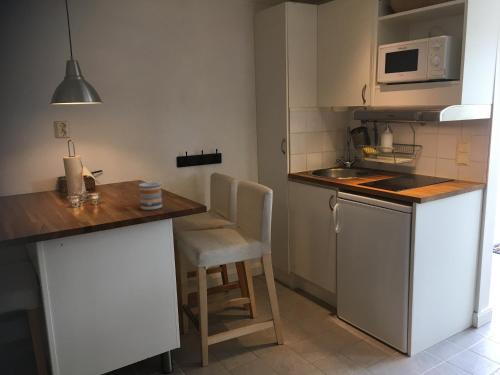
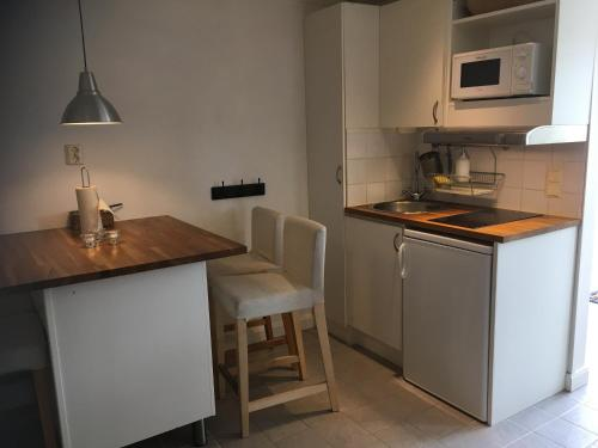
- mug (150, 195)
